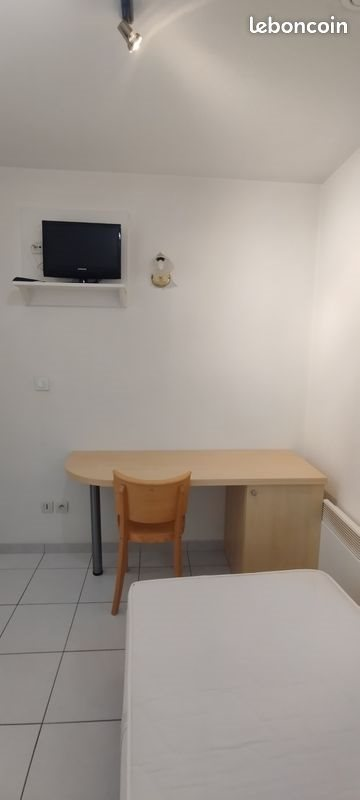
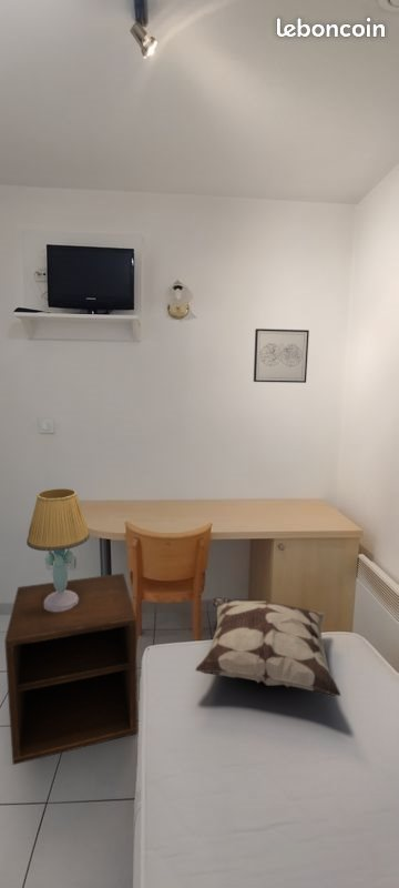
+ decorative pillow (265, 637)
+ nightstand (74, 656)
+ table lamp (59, 548)
+ wall art (280, 355)
